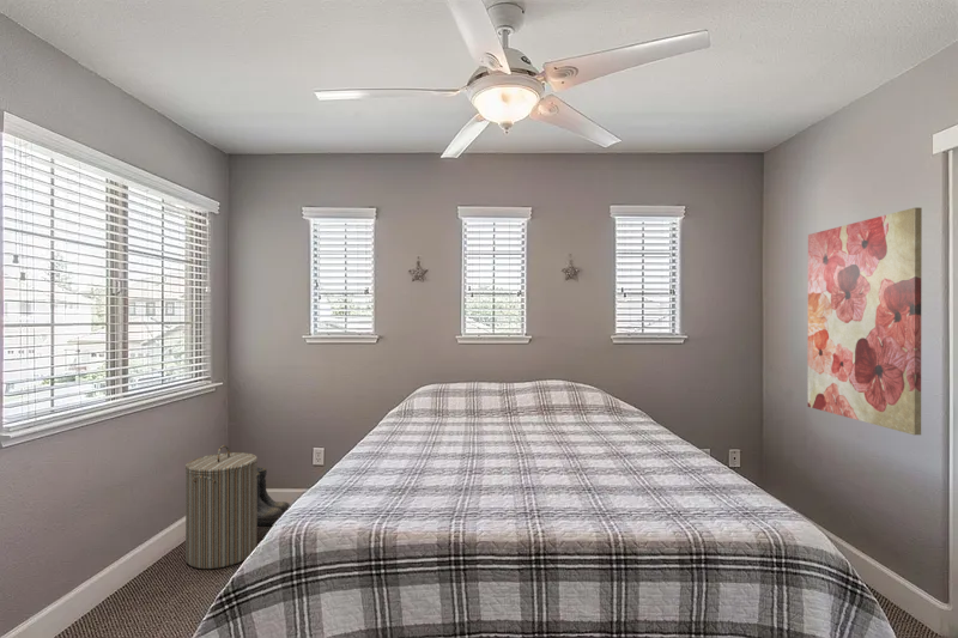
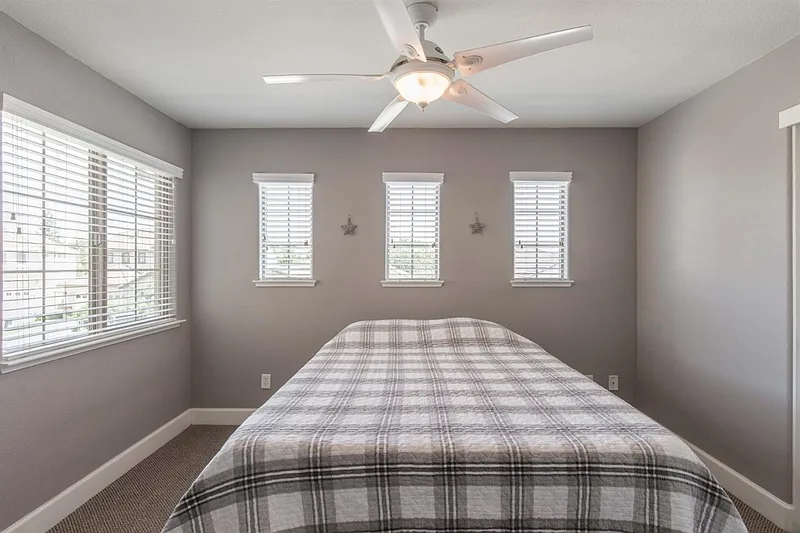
- wall art (856, 321)
- laundry hamper (222, 499)
- boots (261, 494)
